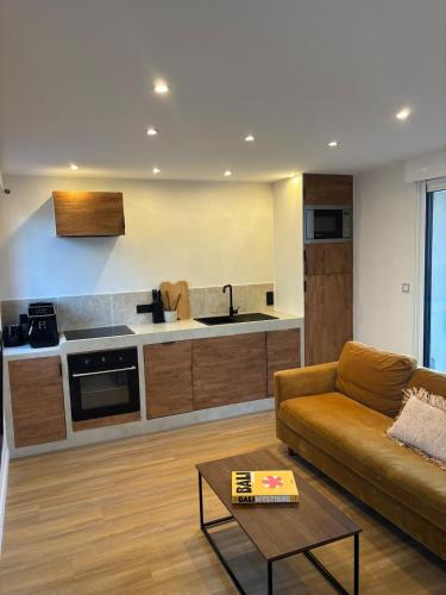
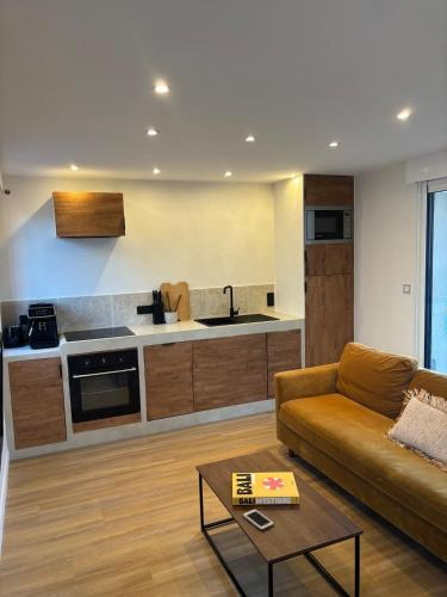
+ cell phone (257, 519)
